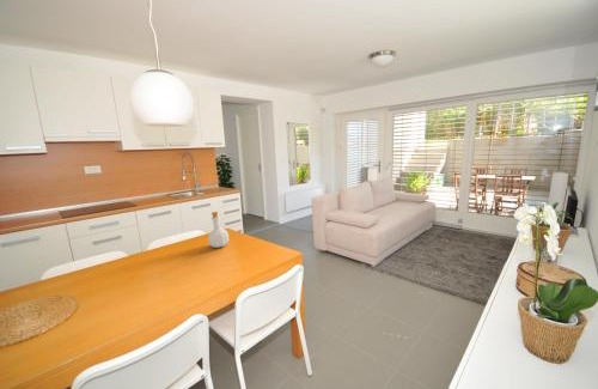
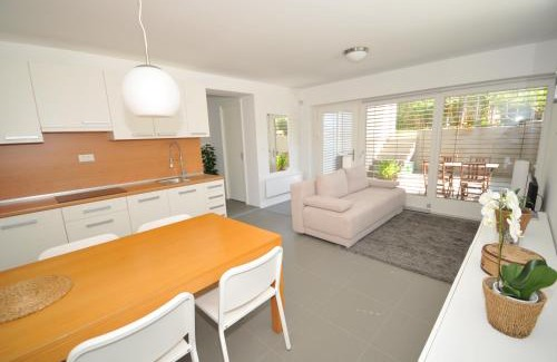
- bottle (218, 229)
